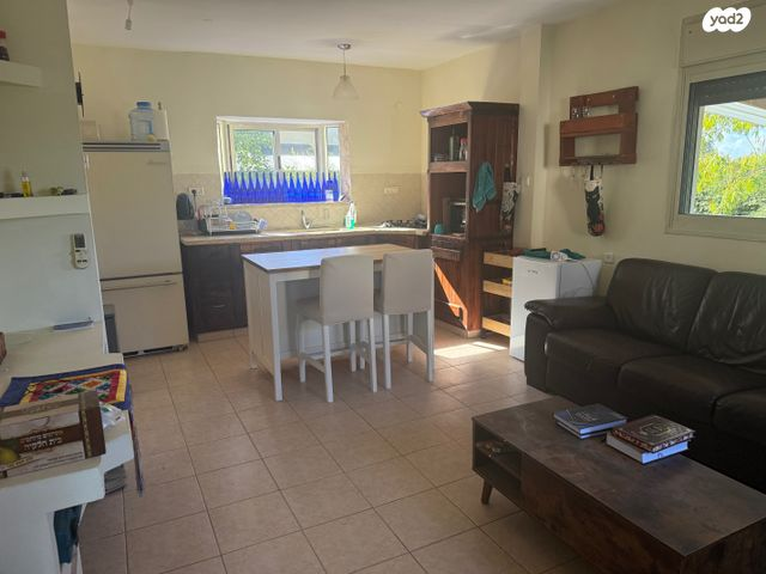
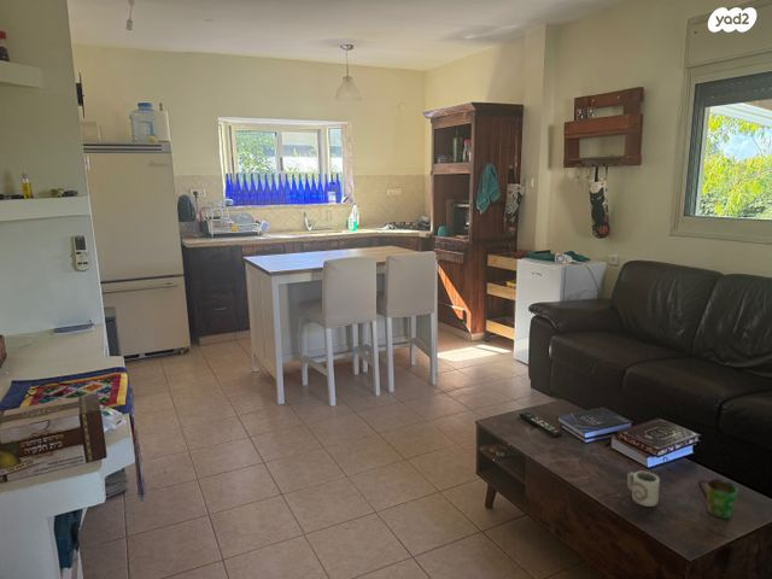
+ cup (715, 497)
+ remote control (539, 423)
+ cup (642, 486)
